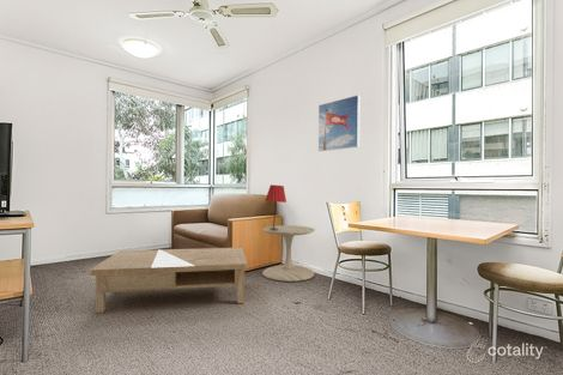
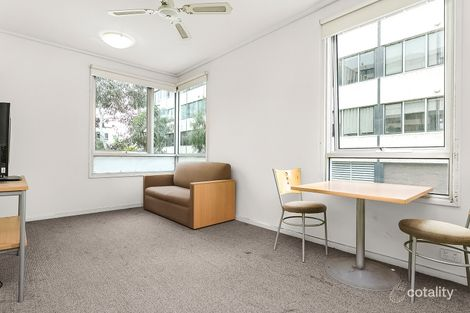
- table lamp (274, 207)
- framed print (338, 125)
- side table (287, 250)
- coffee table (177, 276)
